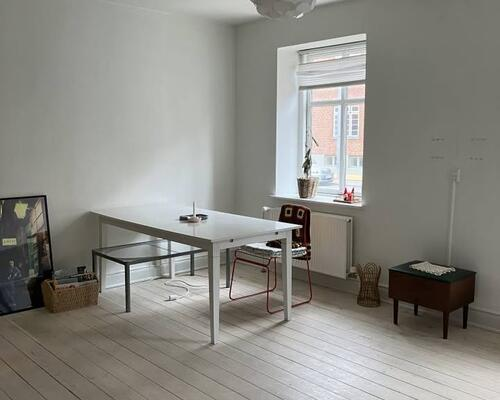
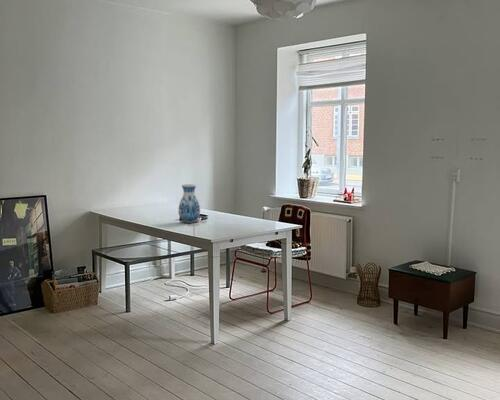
+ vase (189, 203)
